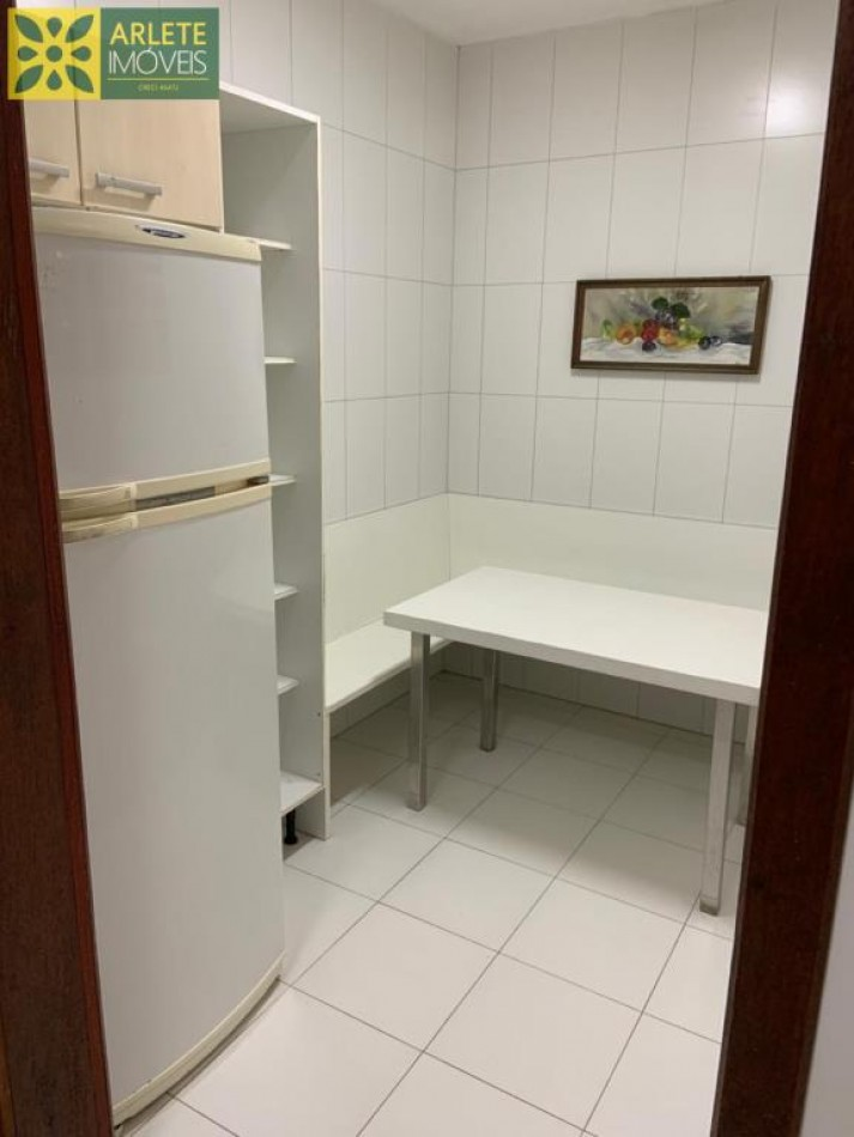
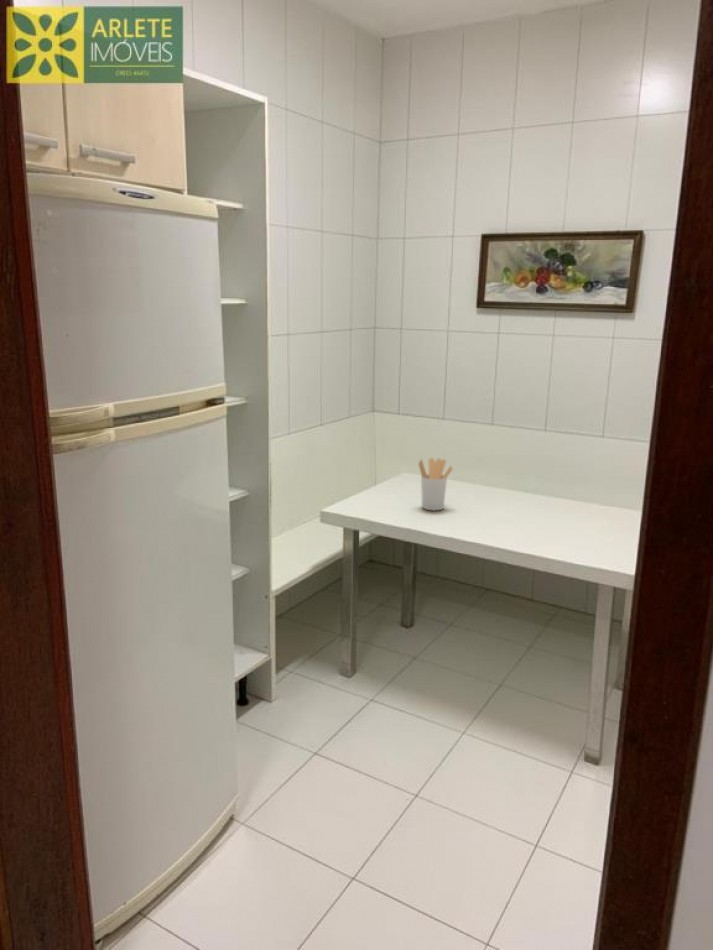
+ utensil holder (434, 482)
